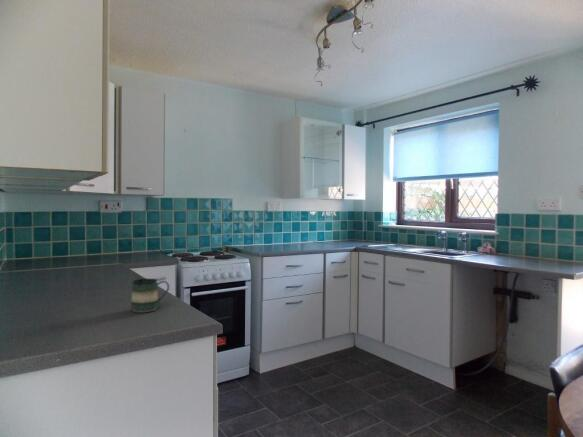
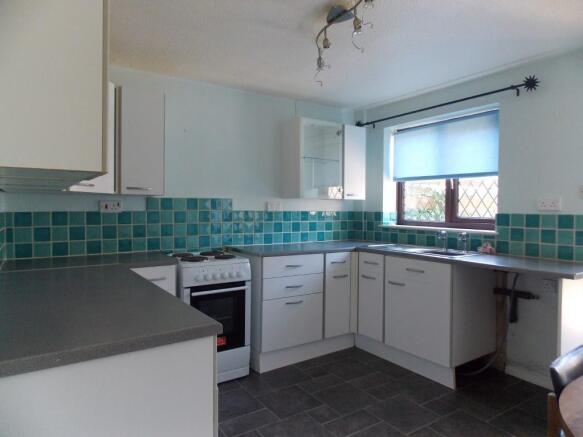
- mug (150, 294)
